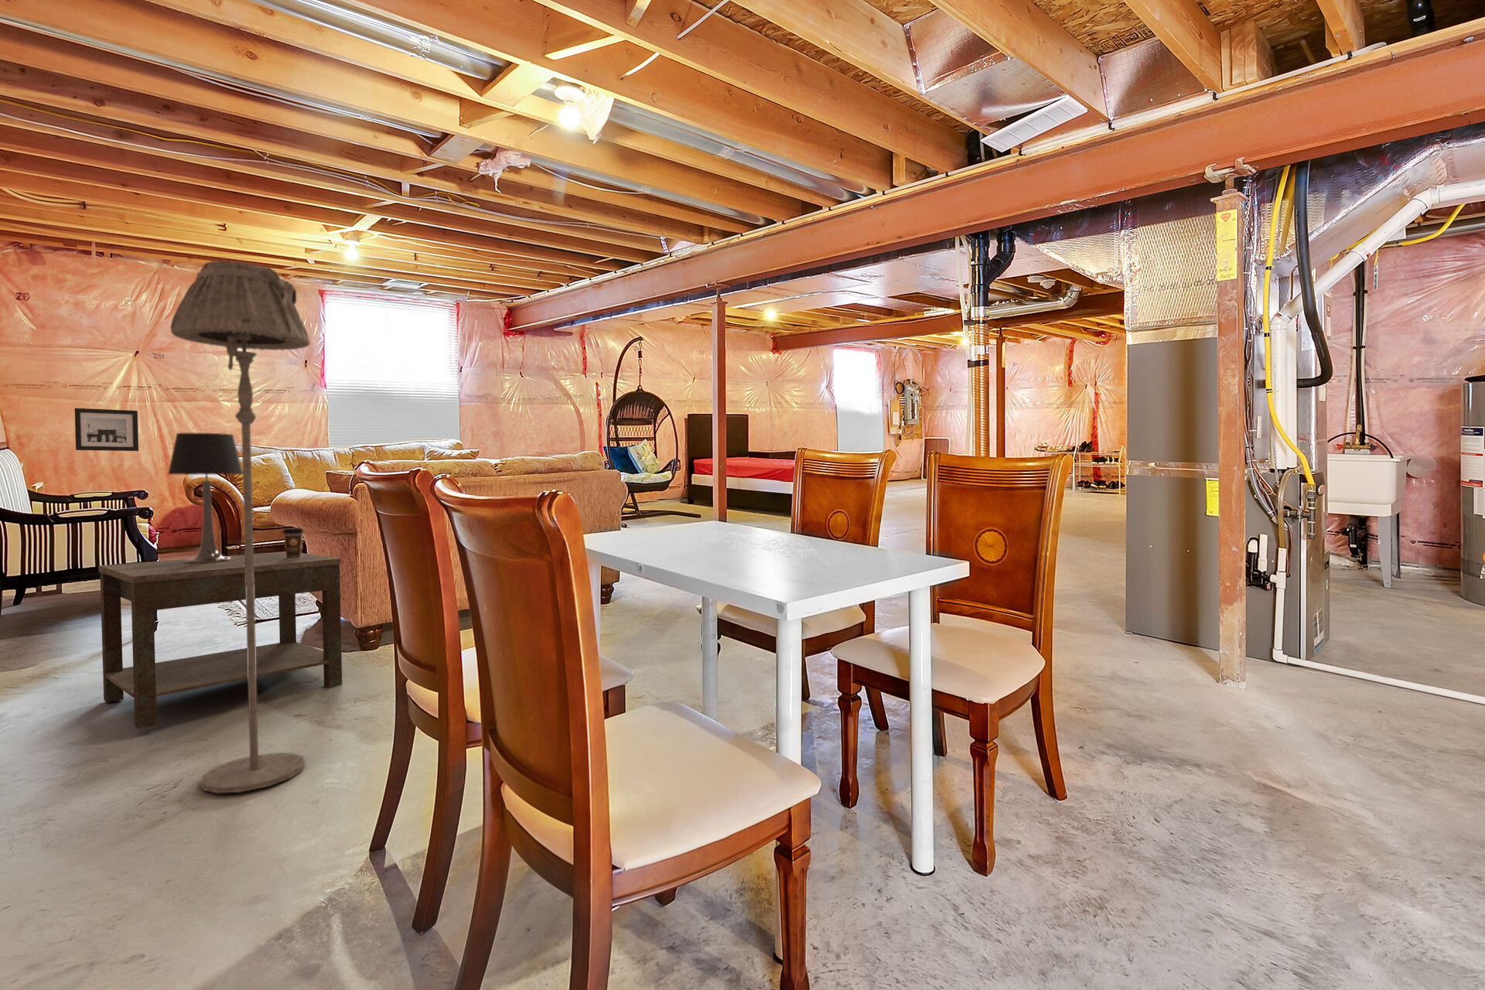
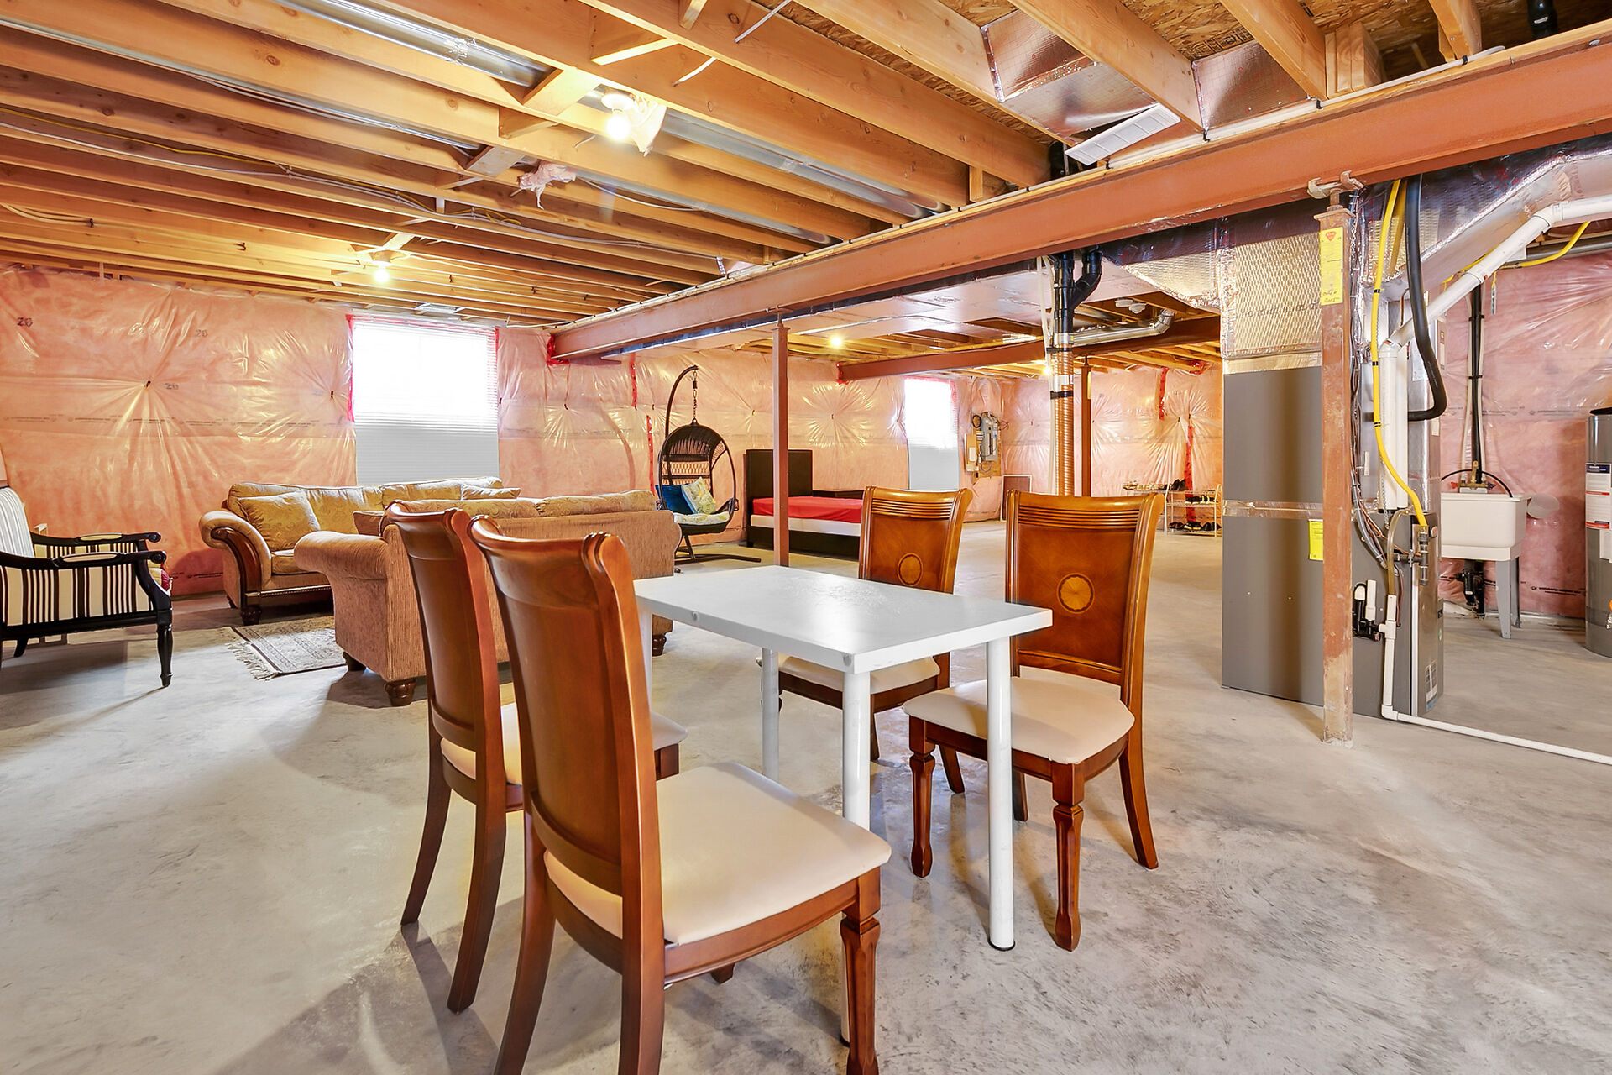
- floor lamp (247, 524)
- wall art (107, 430)
- side table (230, 651)
- coffee cup (293, 543)
- table lamp (207, 497)
